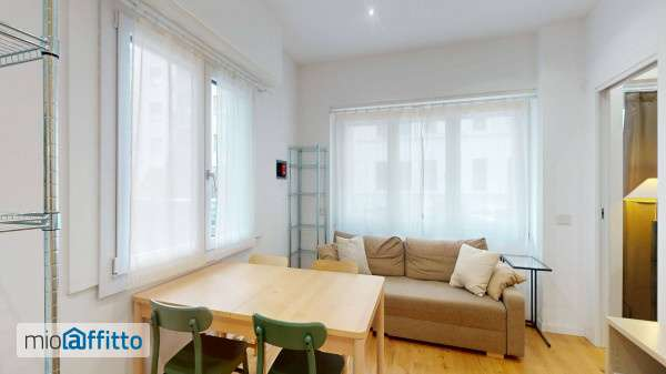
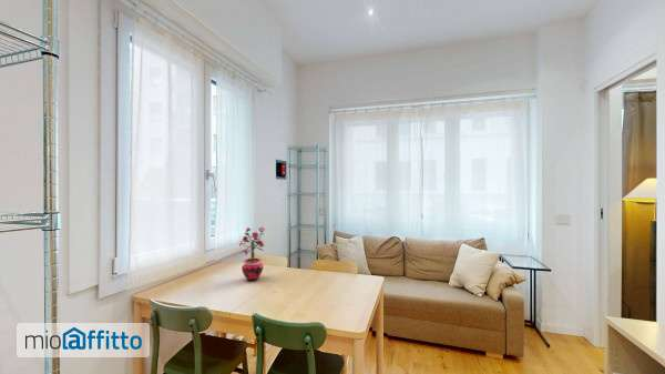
+ potted plant (252, 252)
